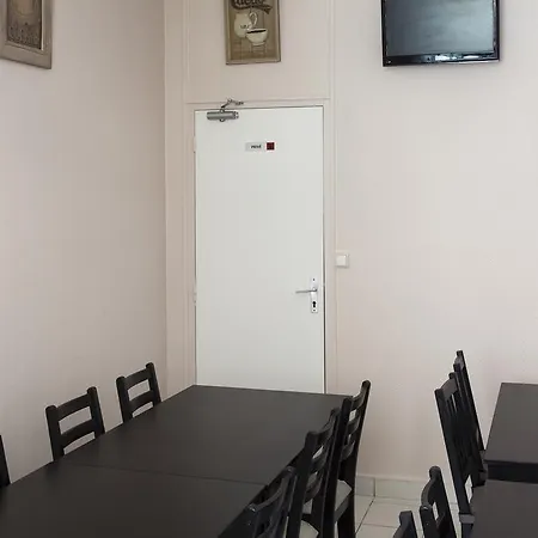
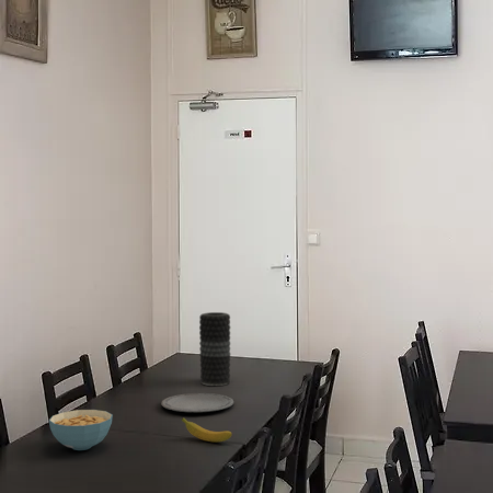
+ cereal bowl (81, 432)
+ banana (206, 431)
+ plate (197, 403)
+ vase (215, 347)
